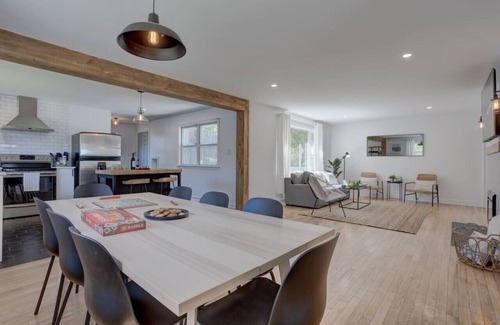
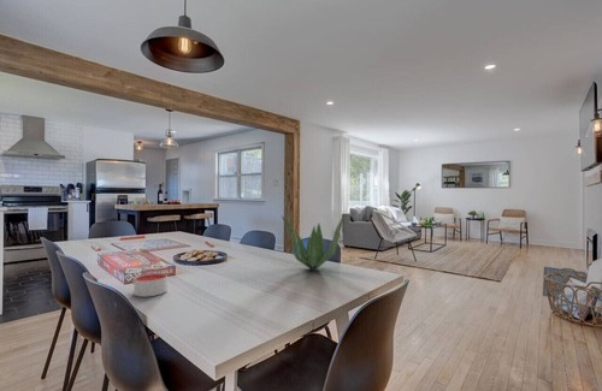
+ plant (311, 241)
+ candle (150, 283)
